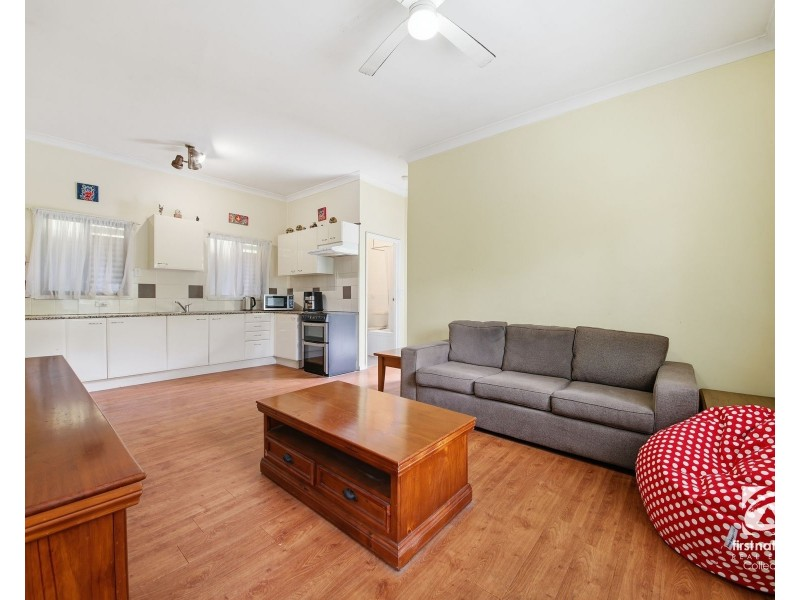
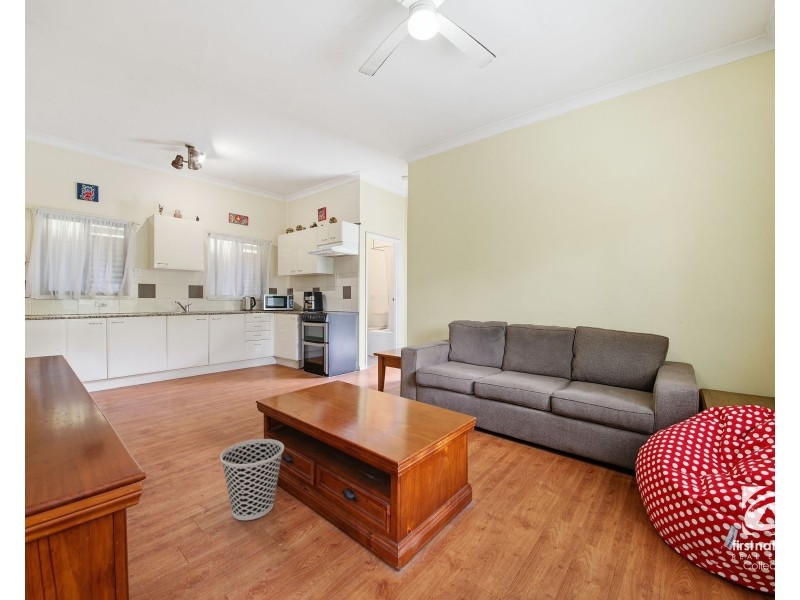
+ wastebasket (253, 479)
